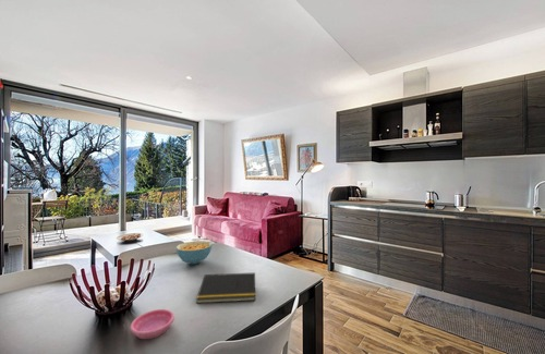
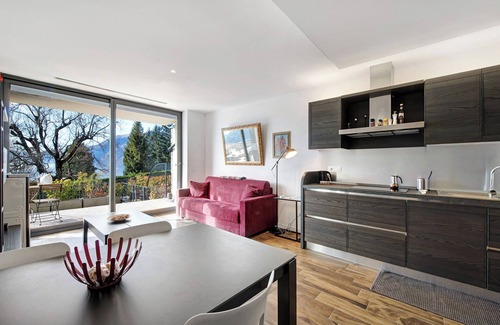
- cereal bowl (194, 254)
- saucer (153, 324)
- notepad (228, 286)
